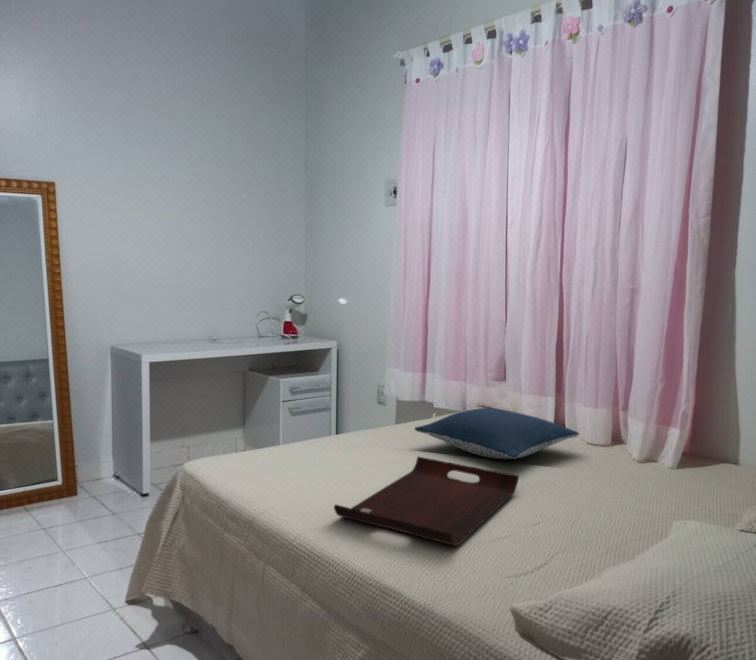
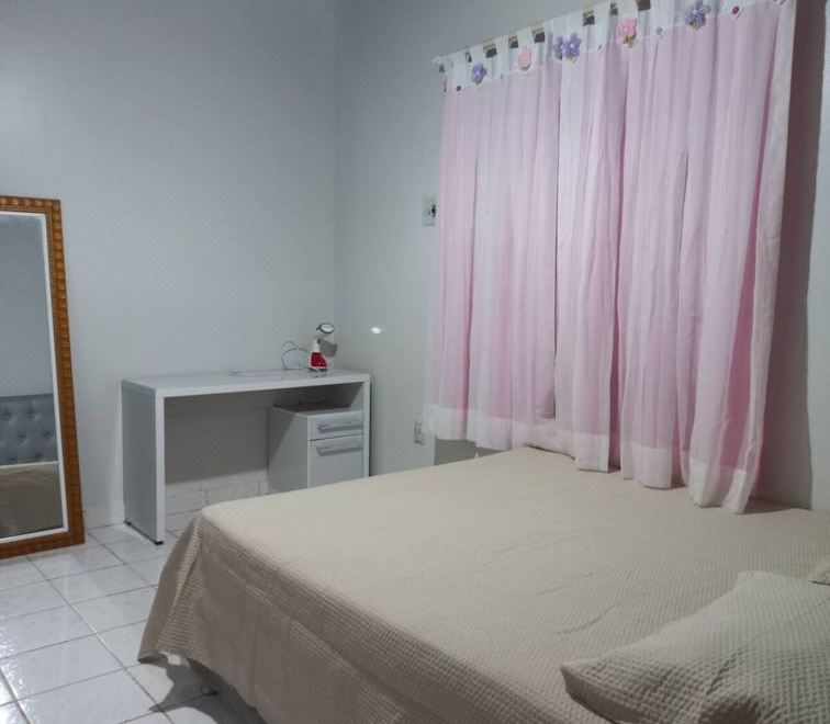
- serving tray (431, 497)
- pillow (497, 431)
